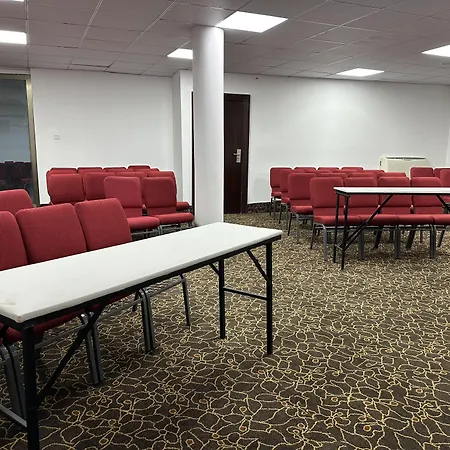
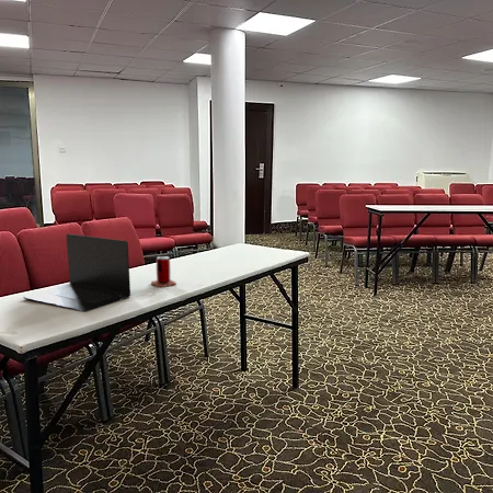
+ beer can (163, 271)
+ laptop (74, 270)
